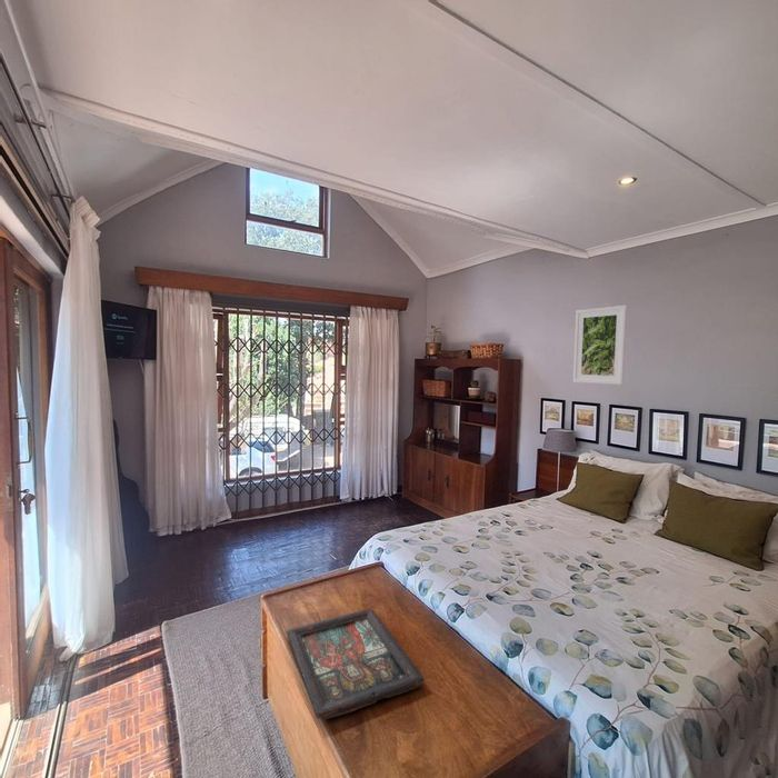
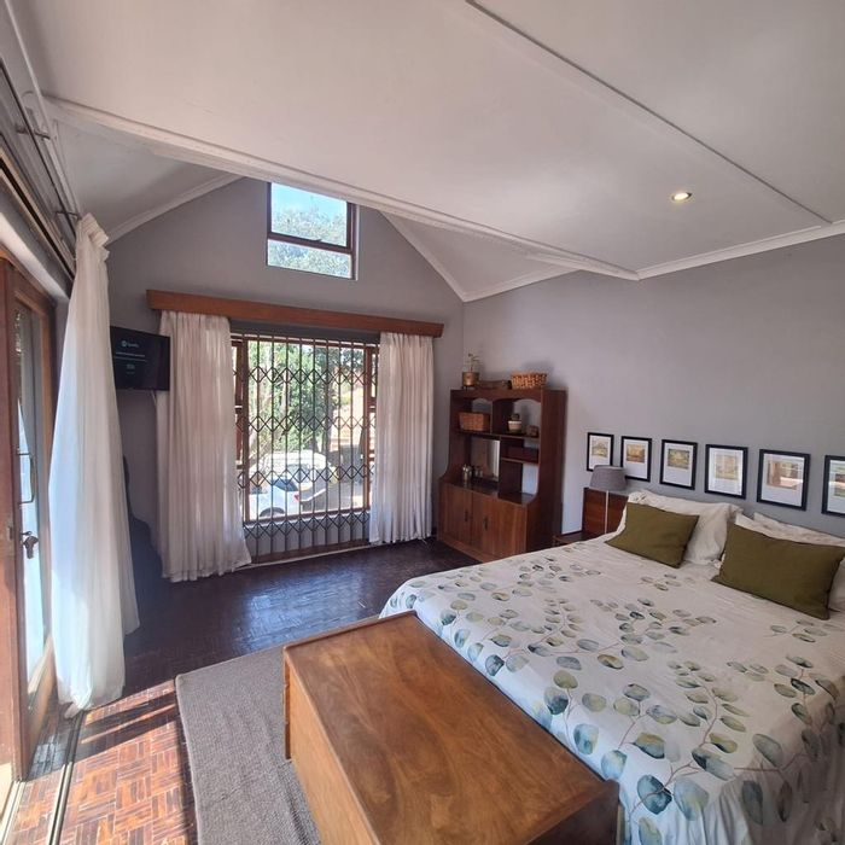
- decorative tray (349, 655)
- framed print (598, 346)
